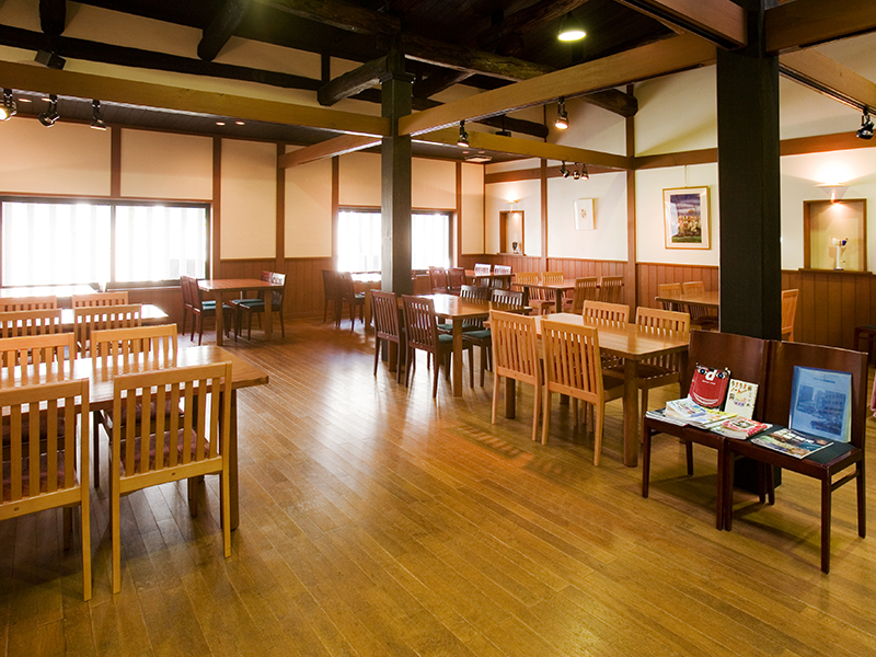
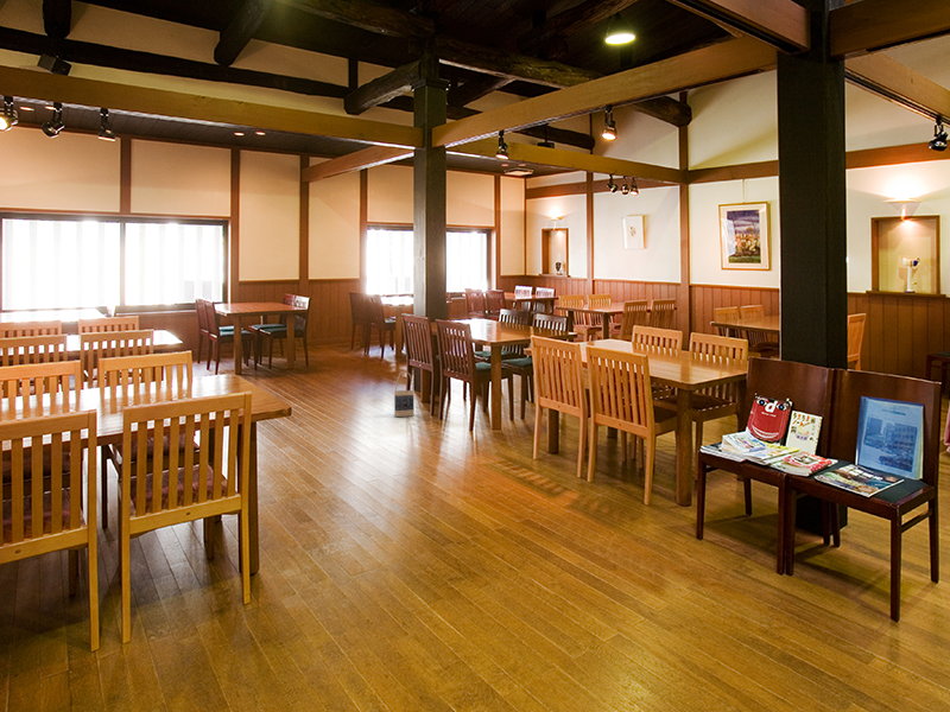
+ bag (404, 393)
